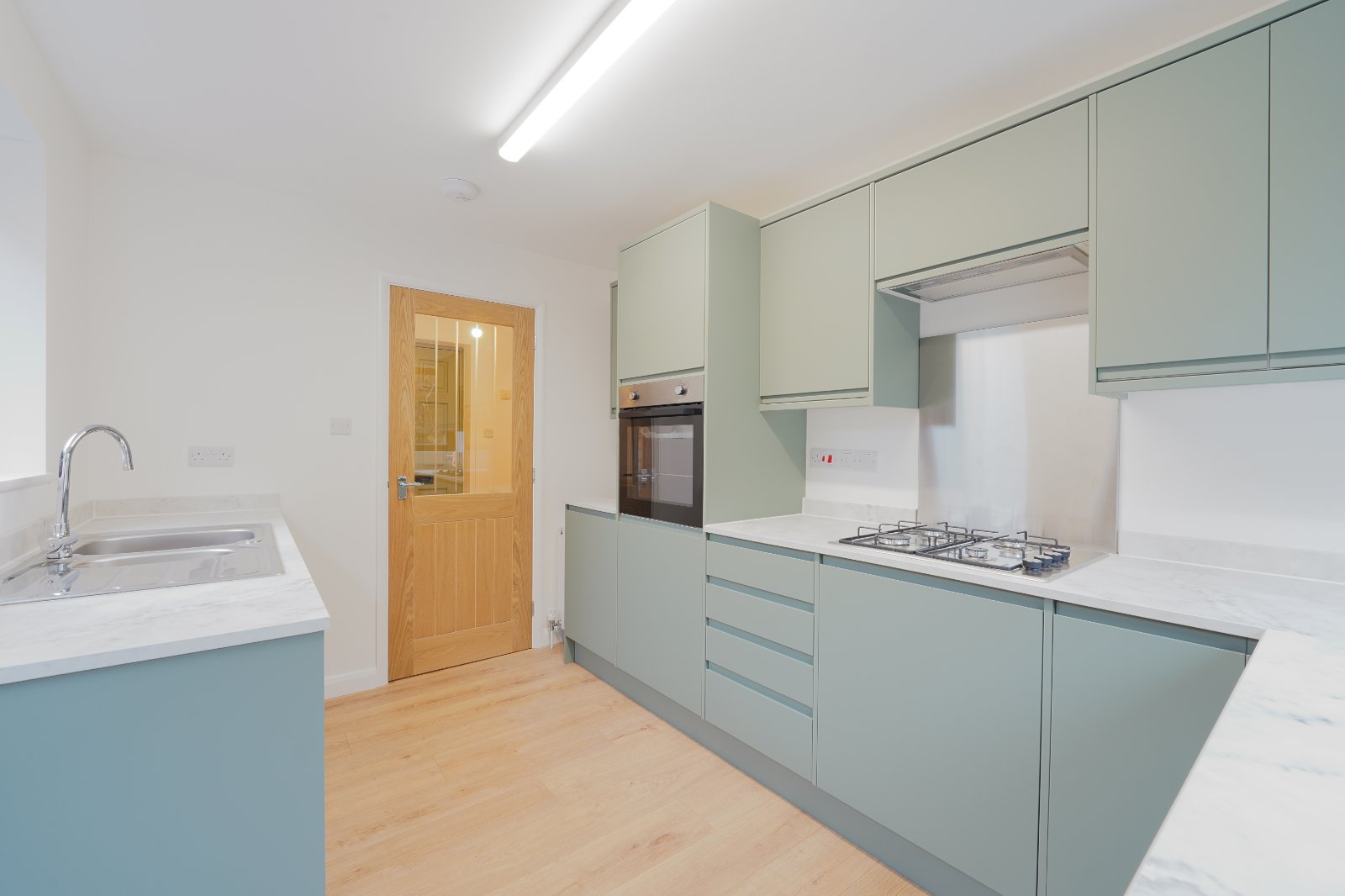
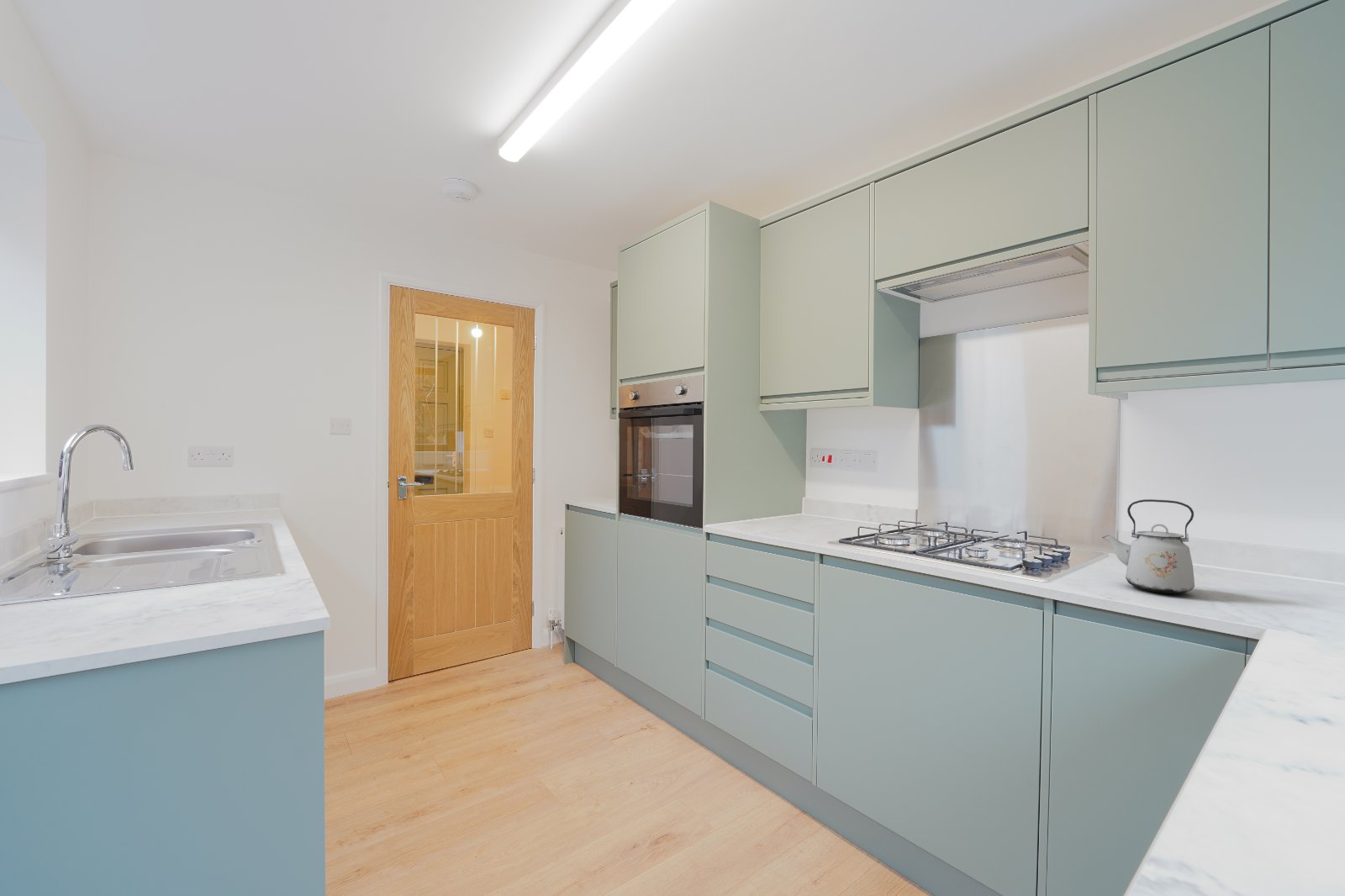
+ kettle (1146, 543)
